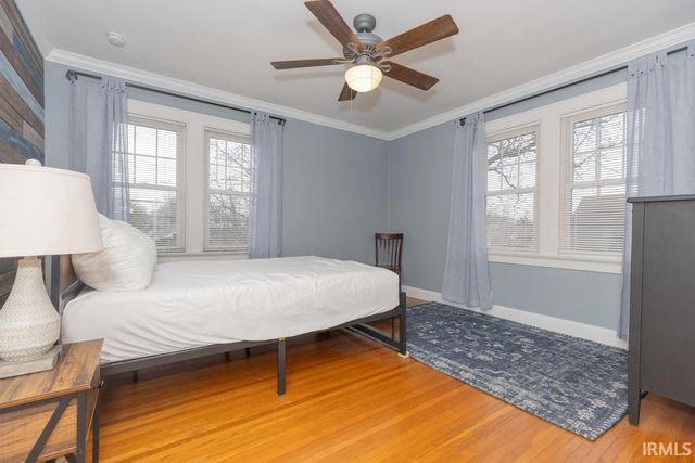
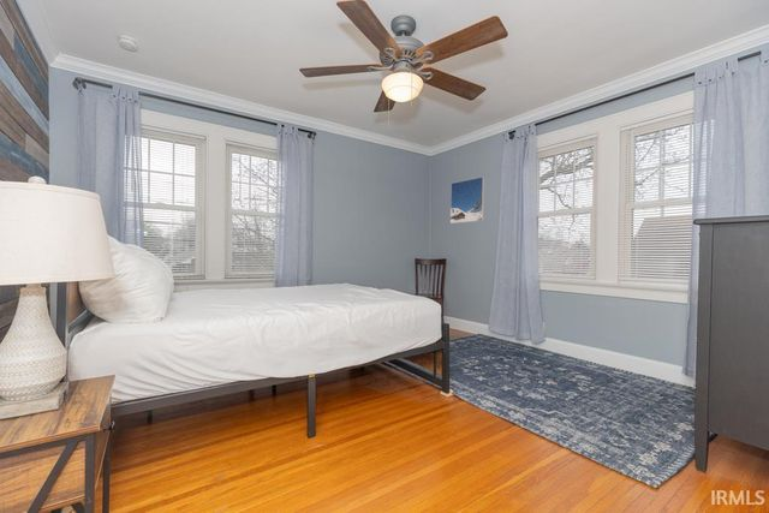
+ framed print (466, 201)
